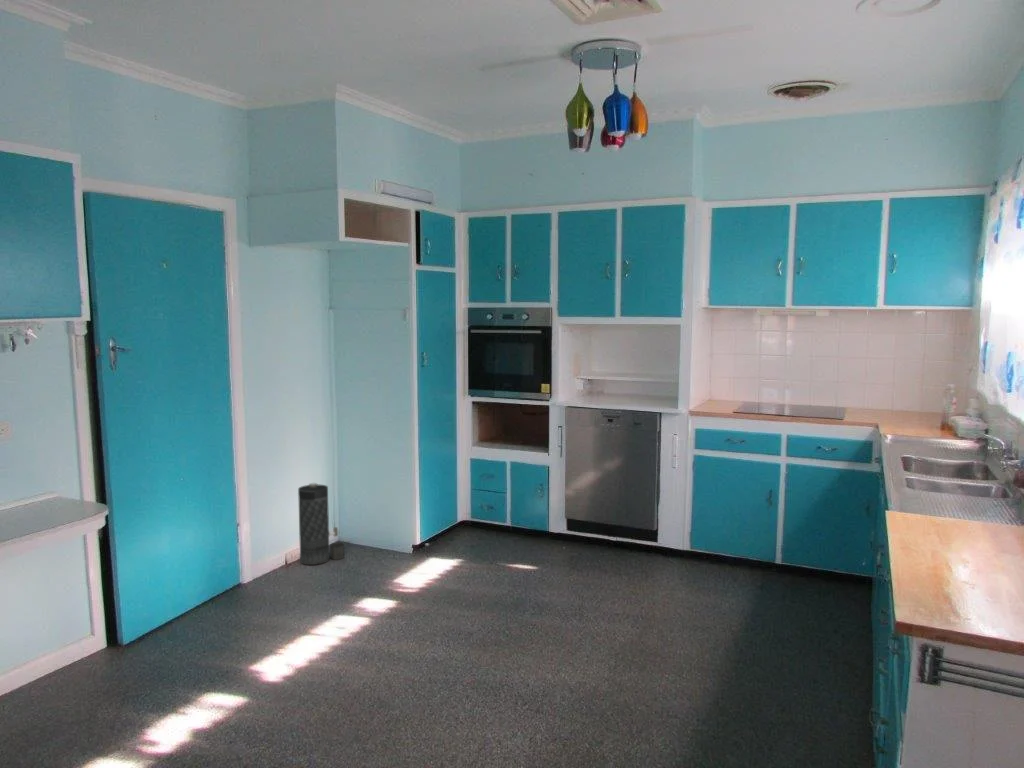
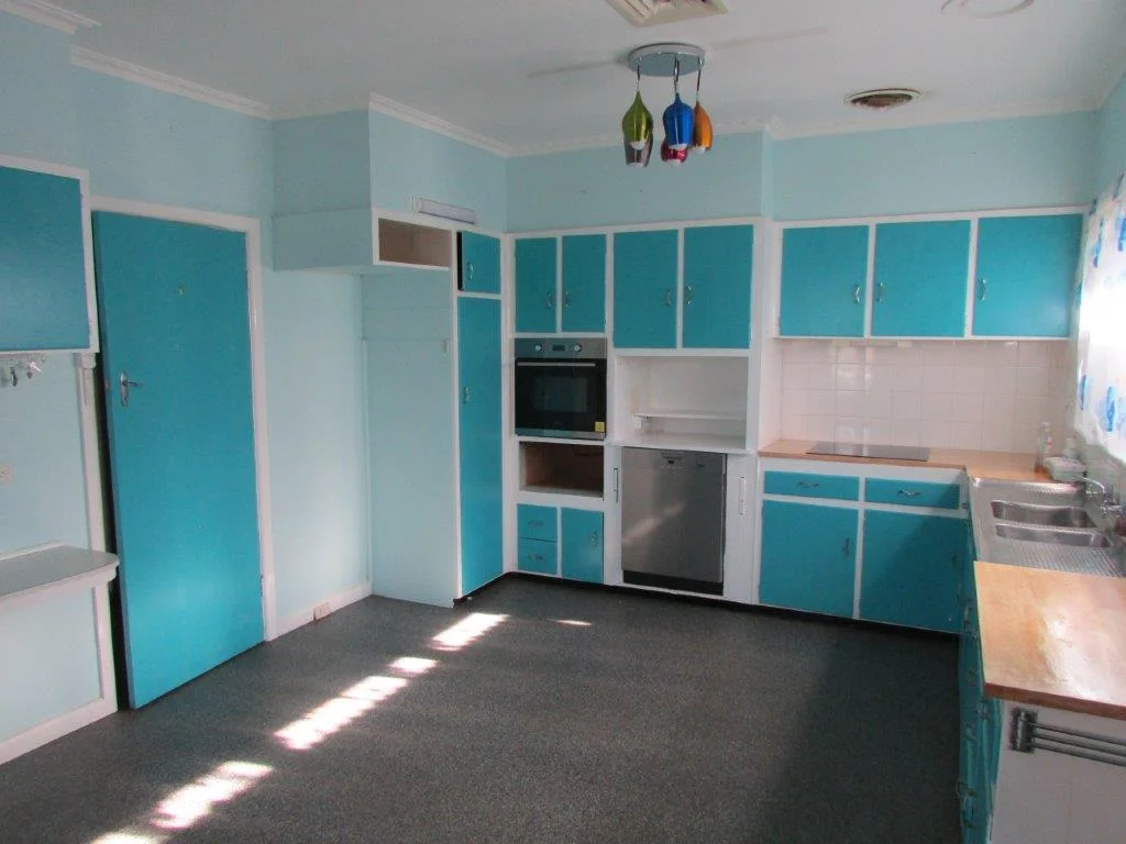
- canister (320, 521)
